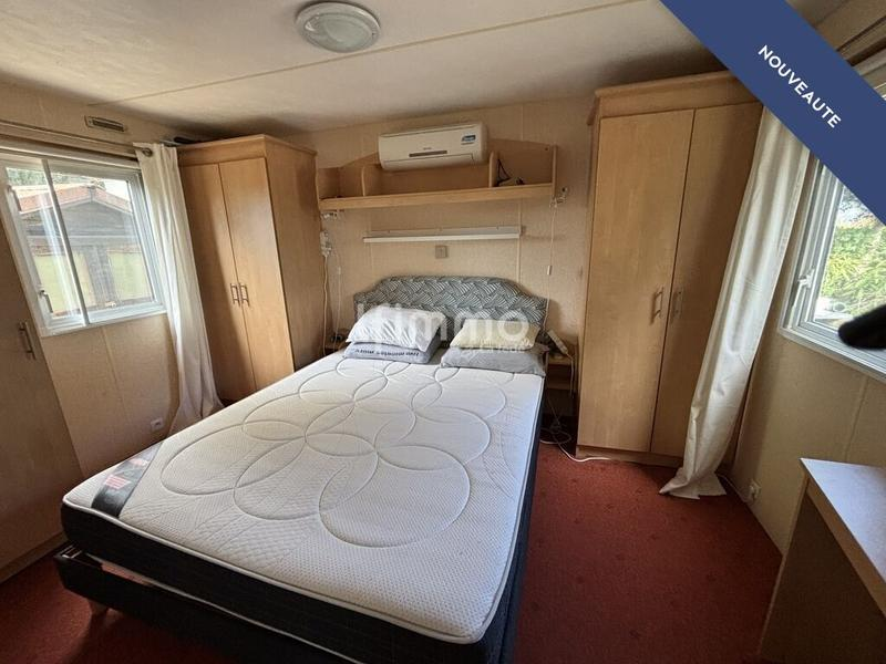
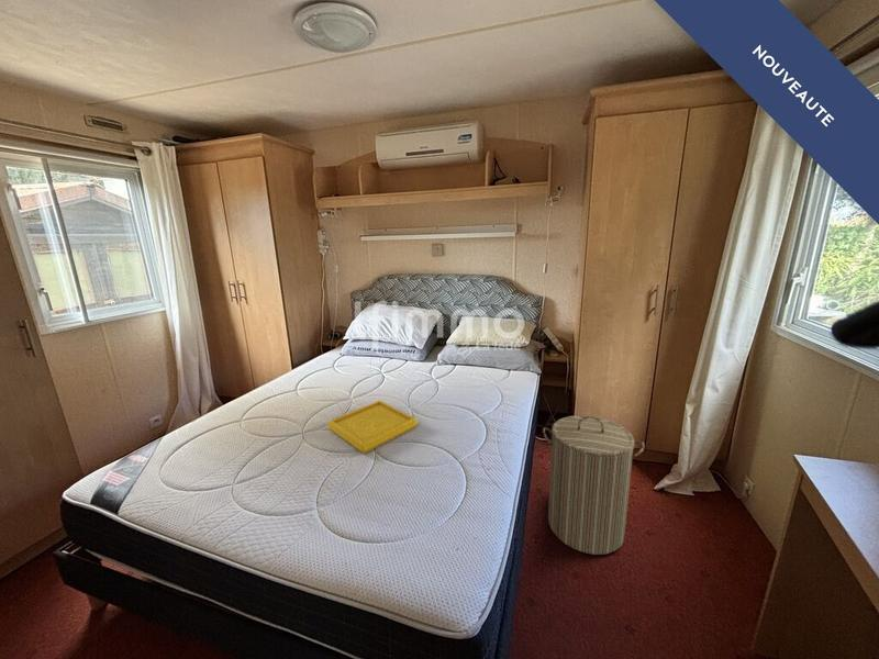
+ laundry hamper (588, 473)
+ serving tray (372, 423)
